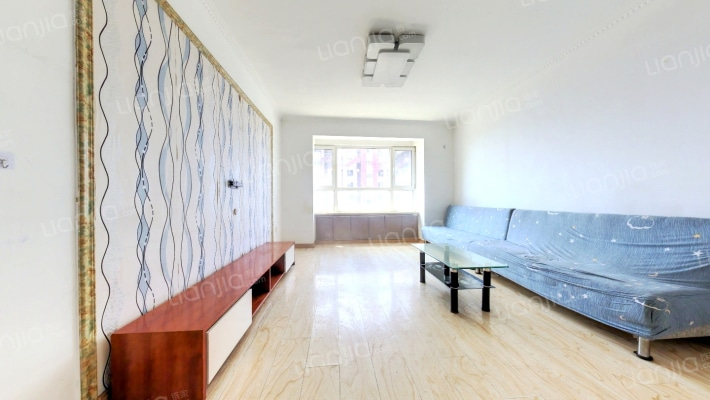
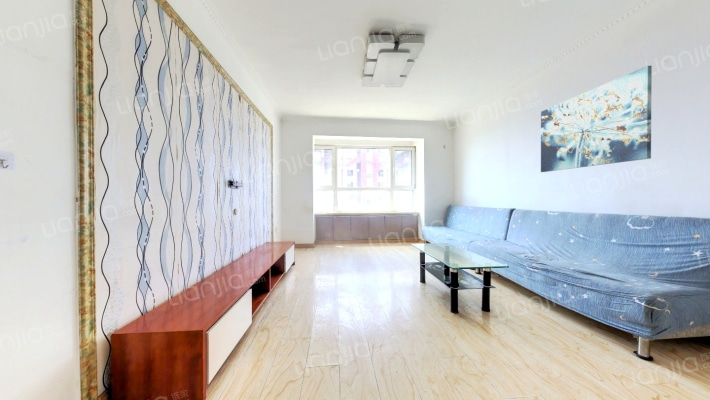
+ wall art (584, 130)
